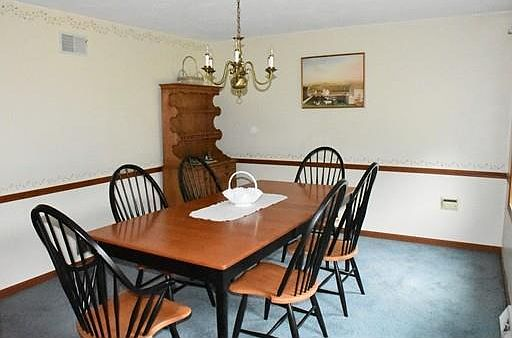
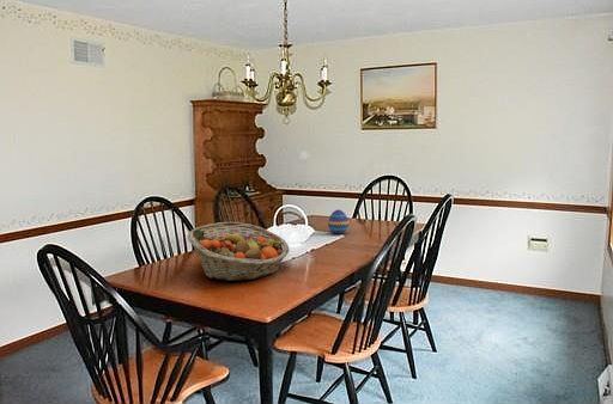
+ decorative egg (338, 221)
+ fruit basket (239, 249)
